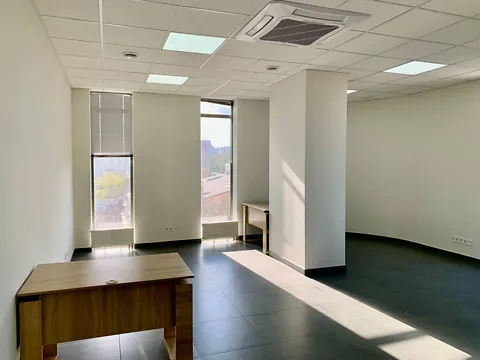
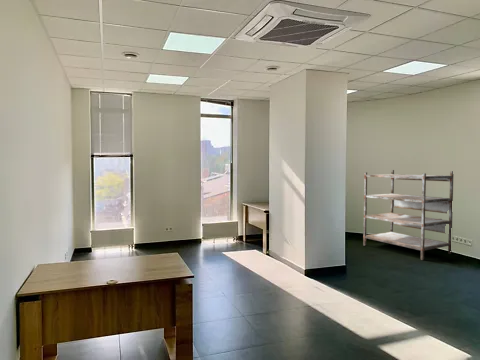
+ shelving unit (405, 208)
